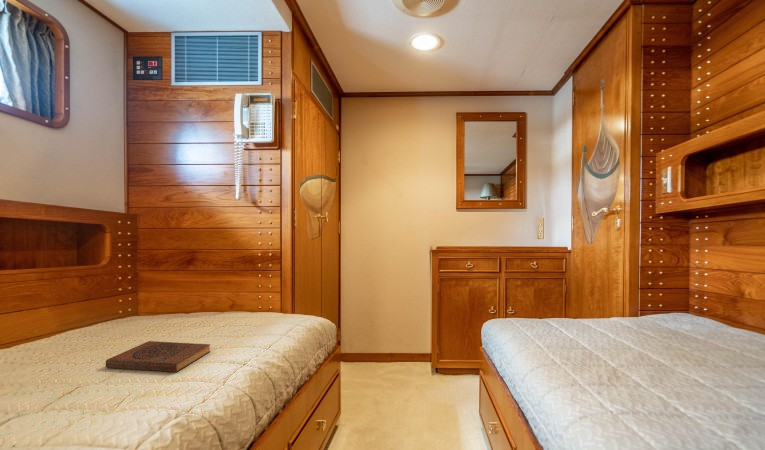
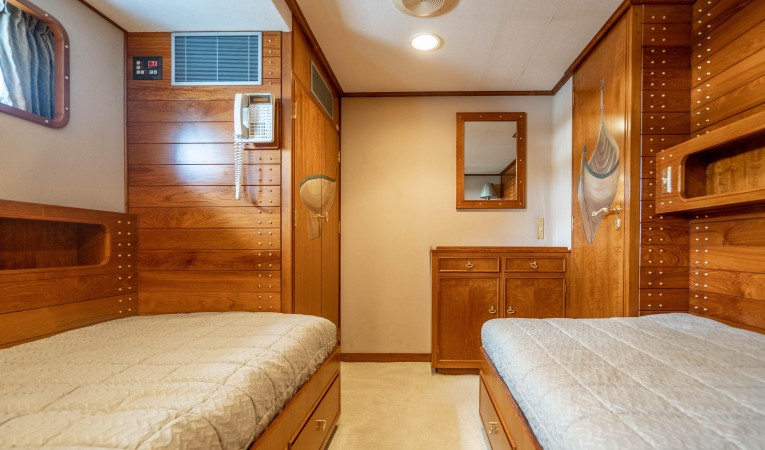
- book (161, 355)
